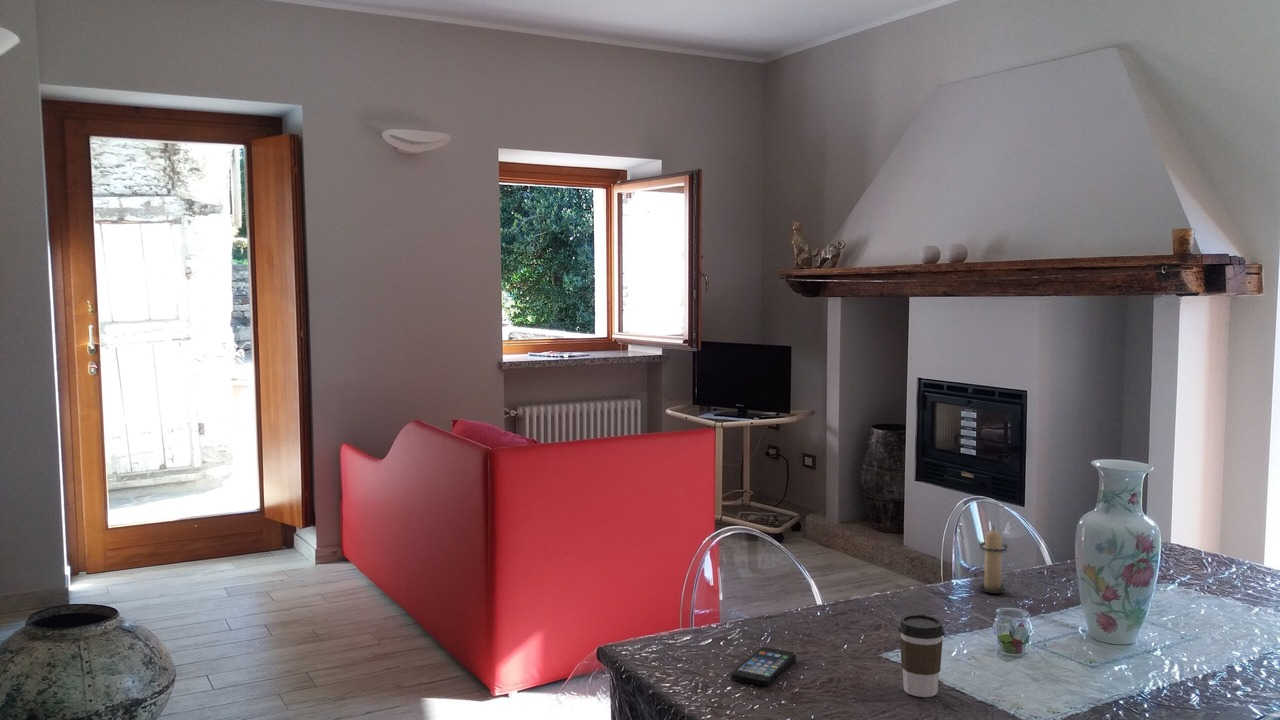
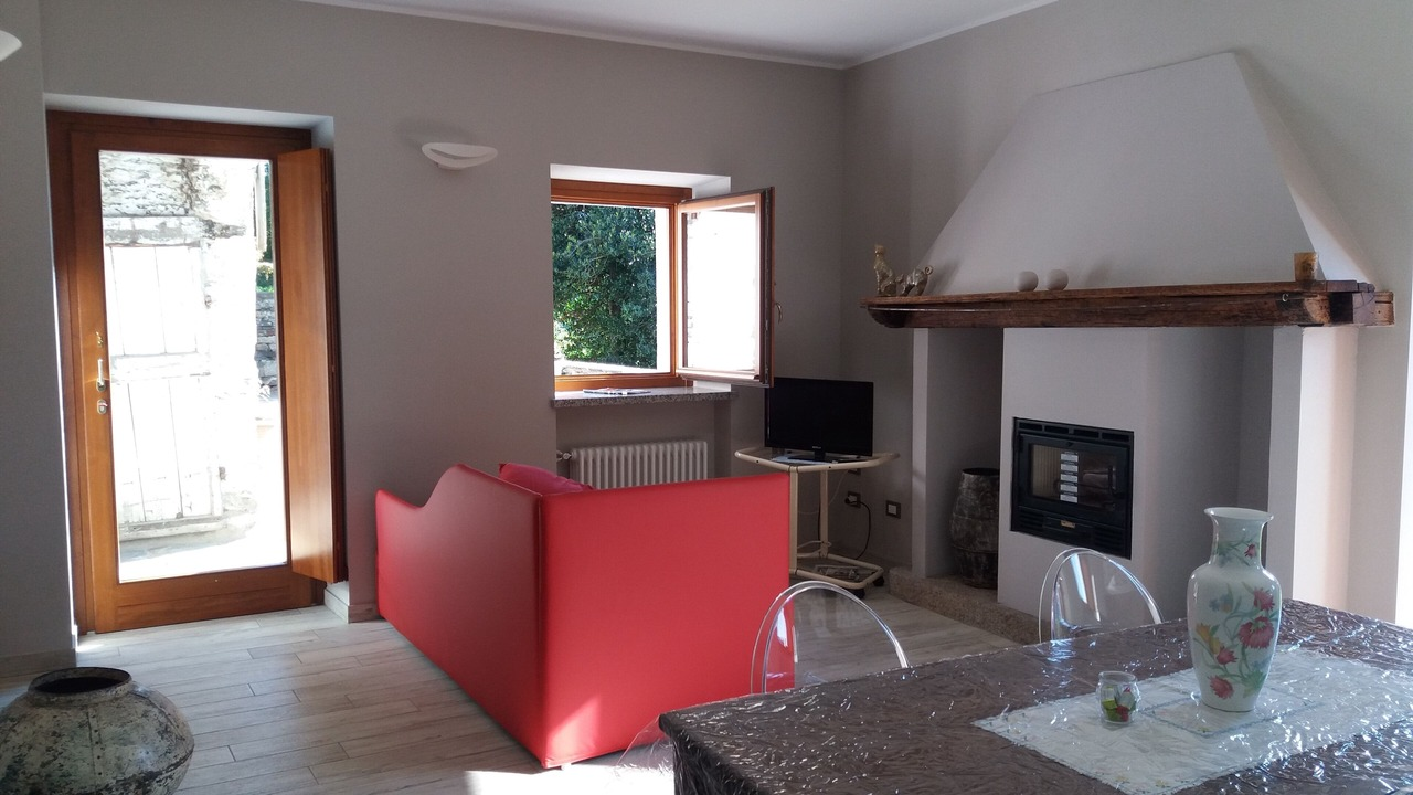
- candle (993, 558)
- coffee cup (920, 655)
- smartphone (764, 665)
